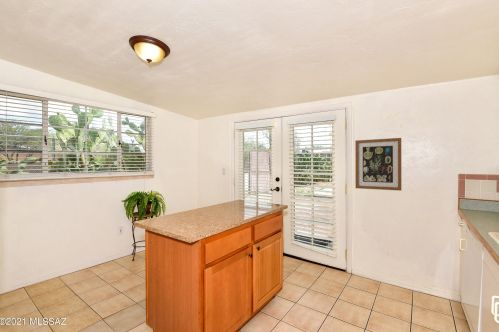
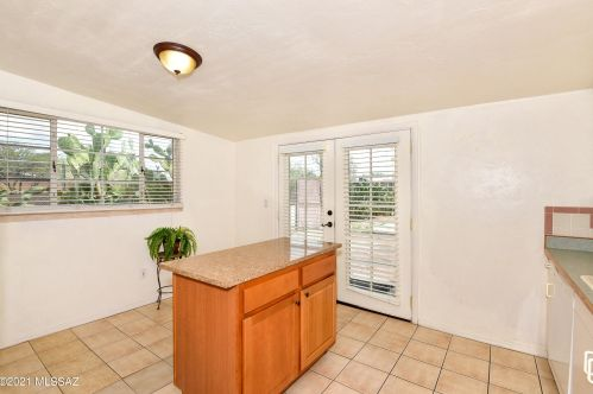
- wall art (377, 164)
